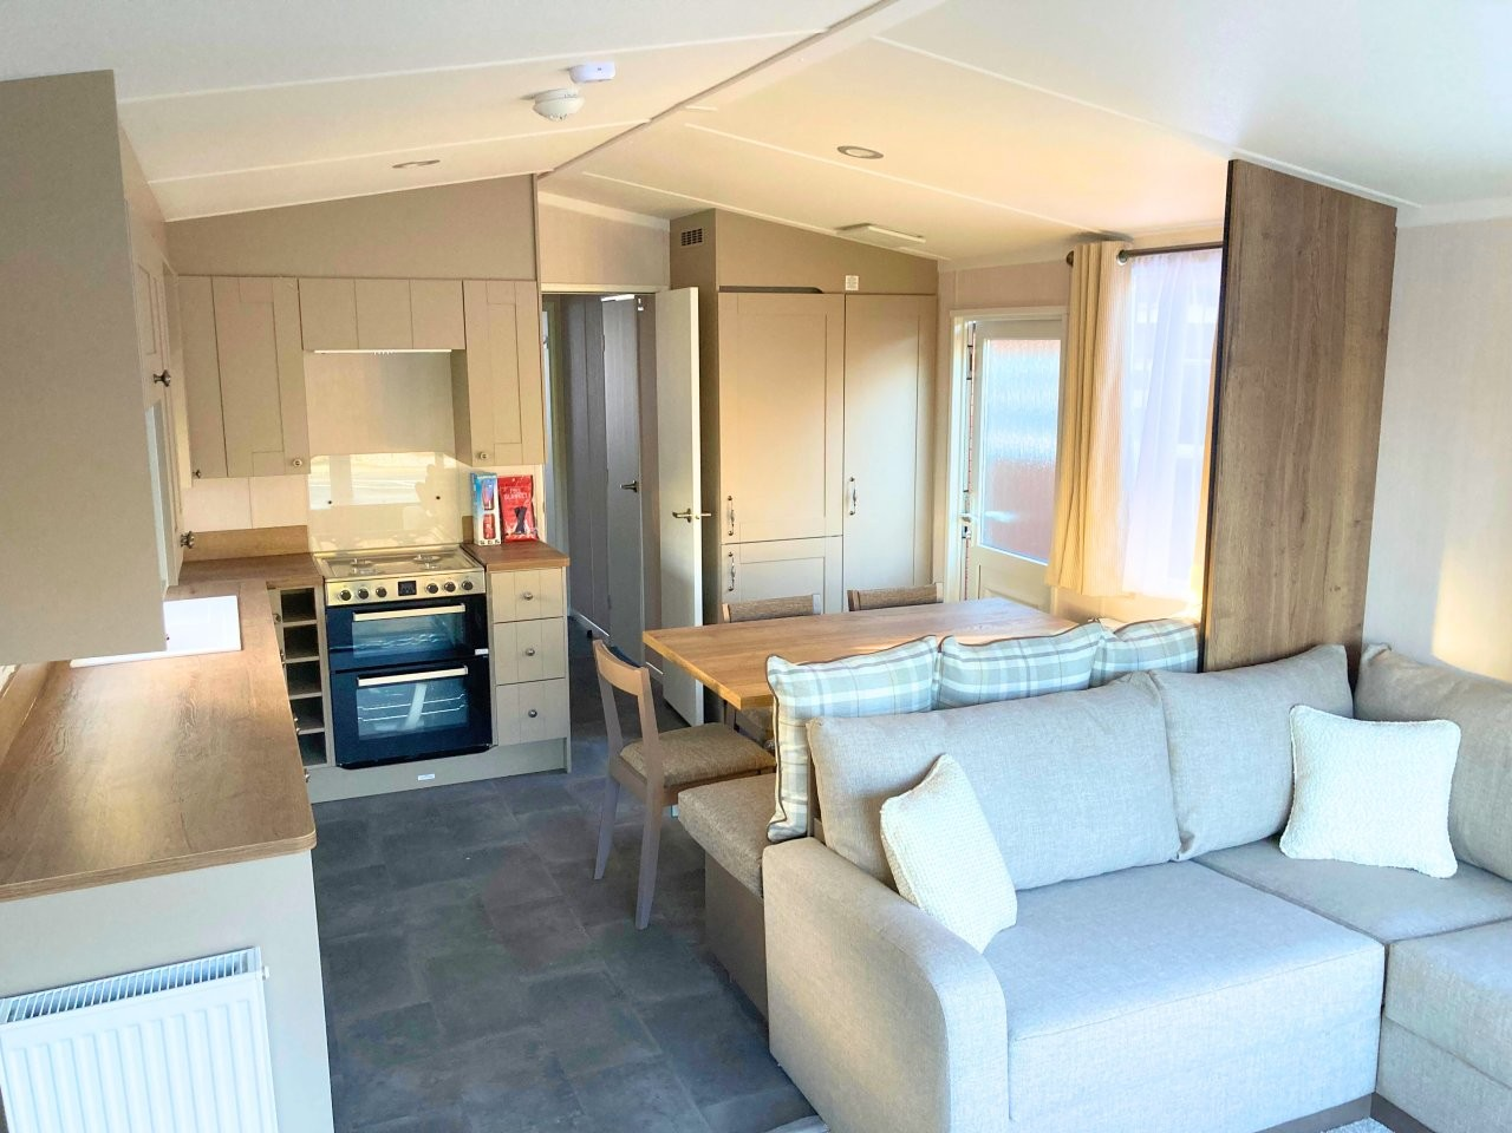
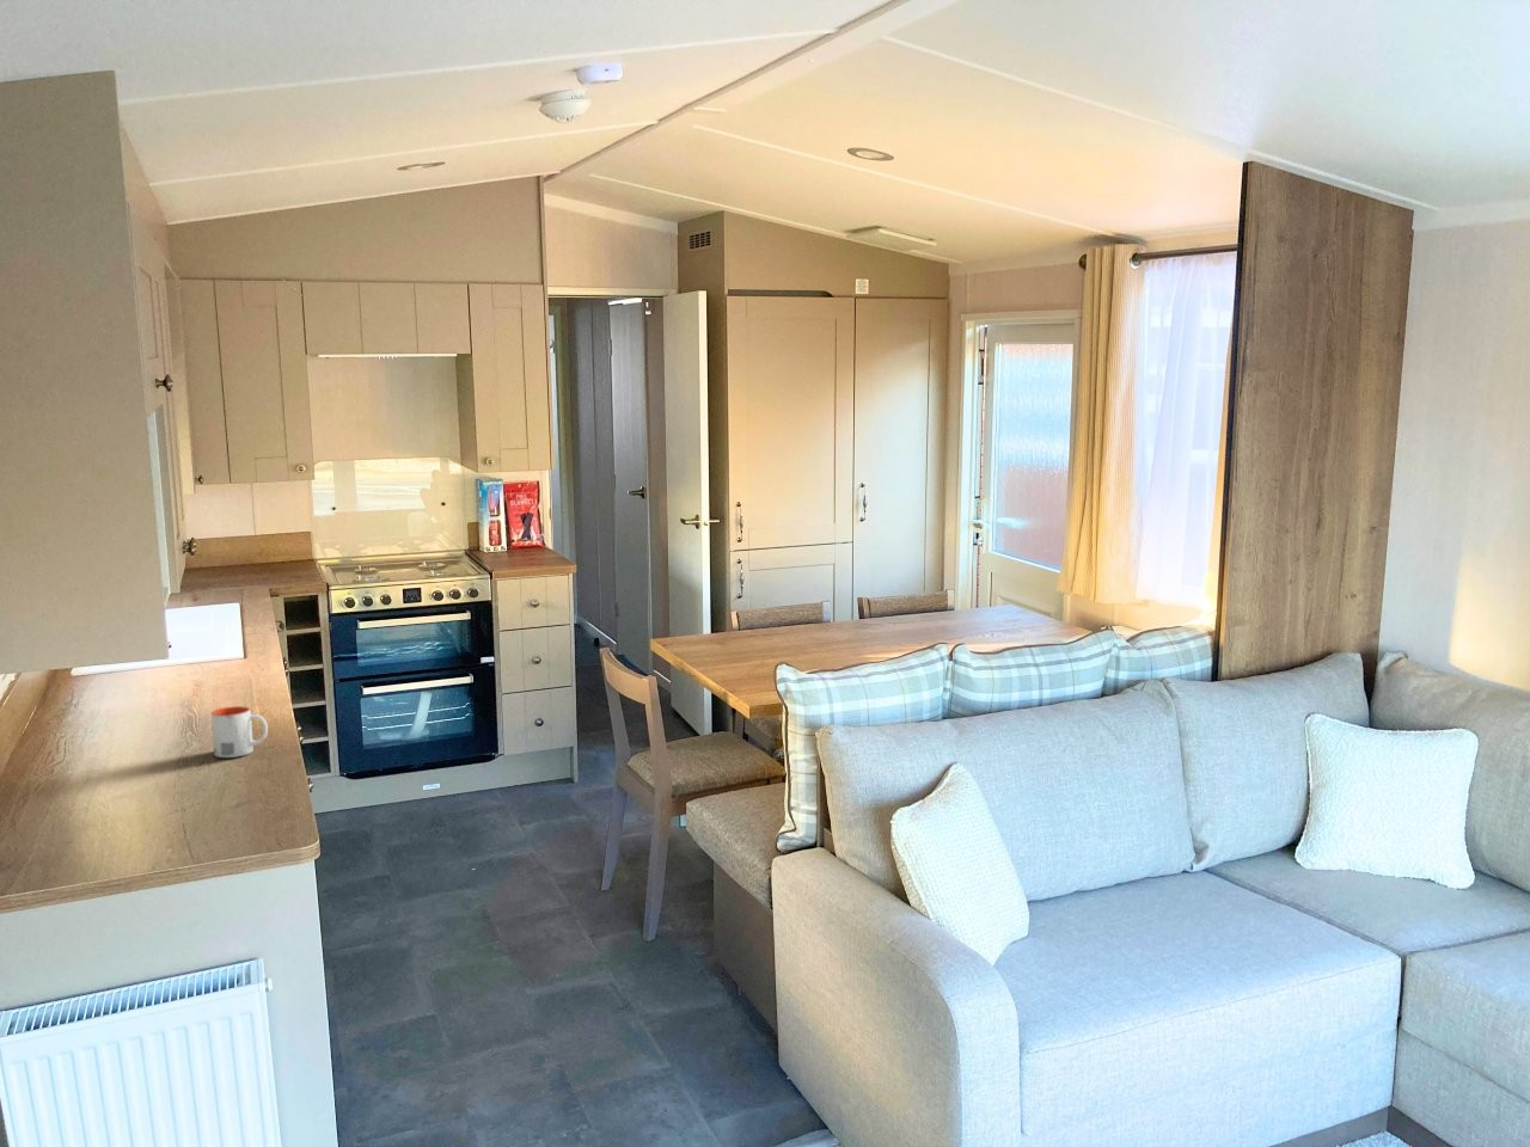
+ mug (240, 731)
